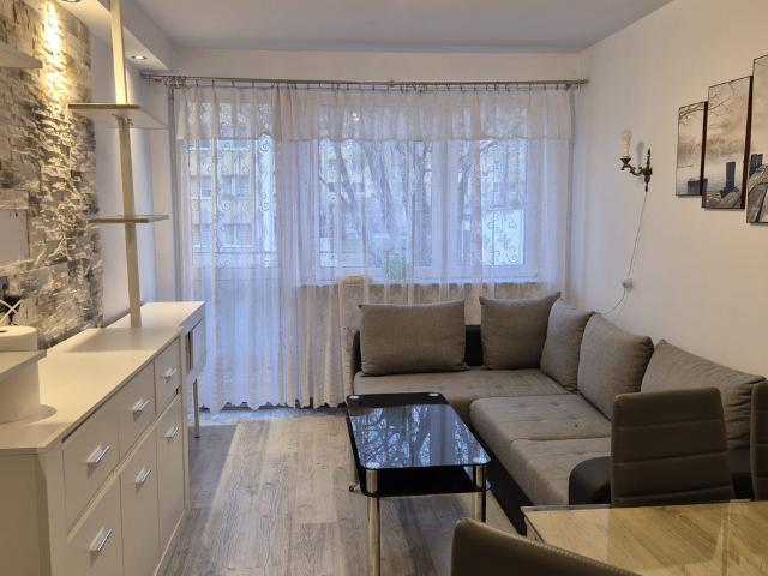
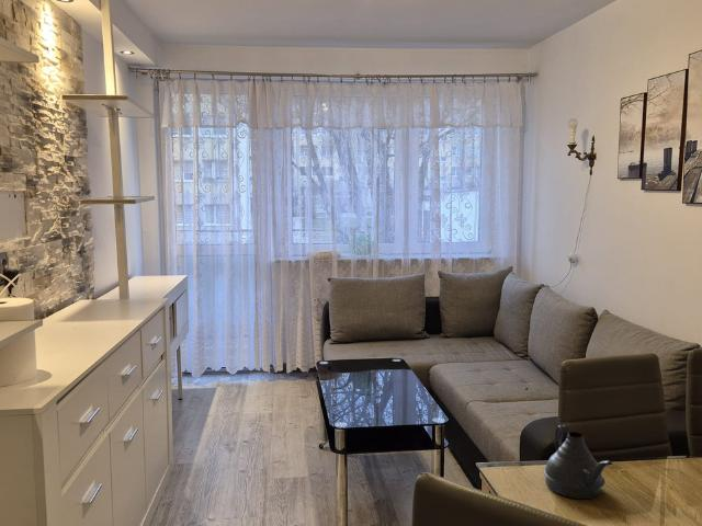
+ teapot (579, 465)
